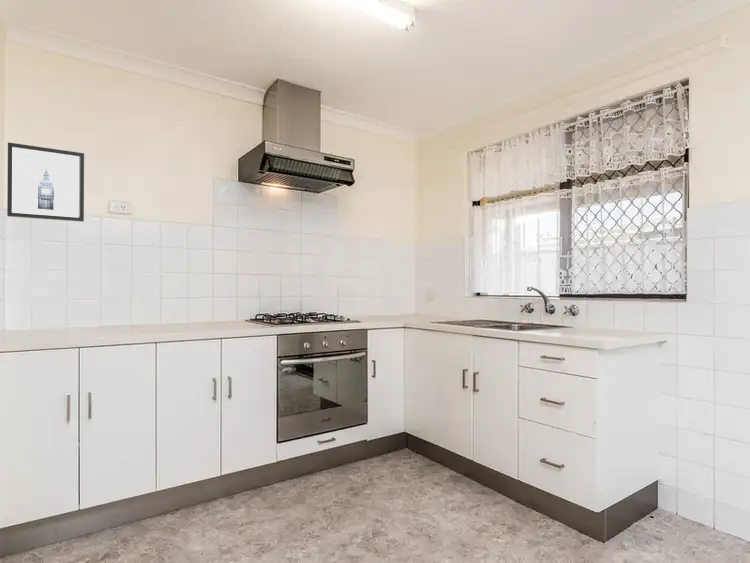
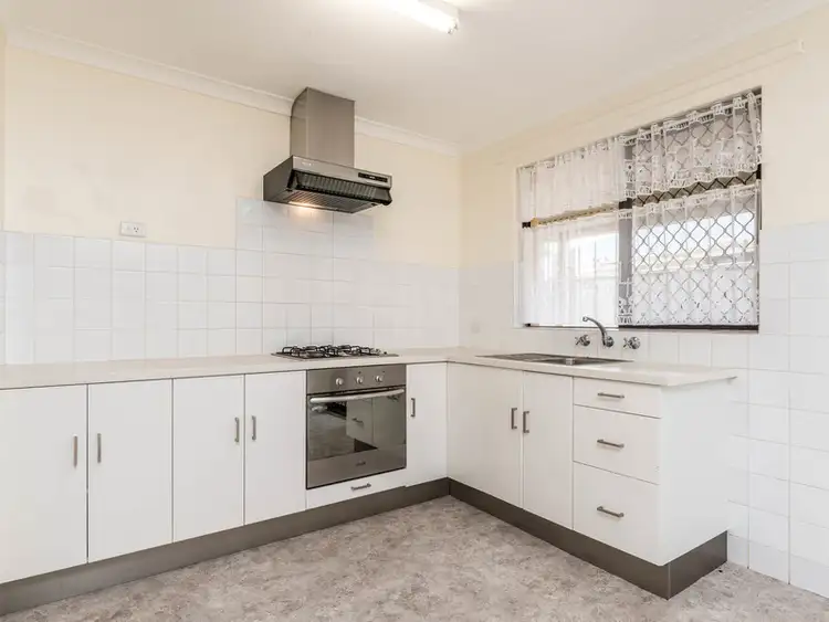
- wall art (47, 183)
